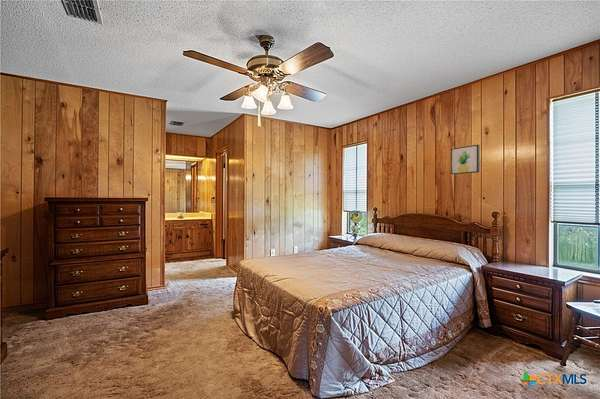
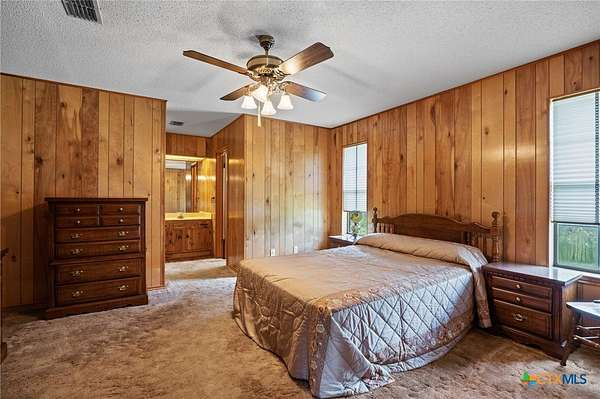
- wall art (464, 160)
